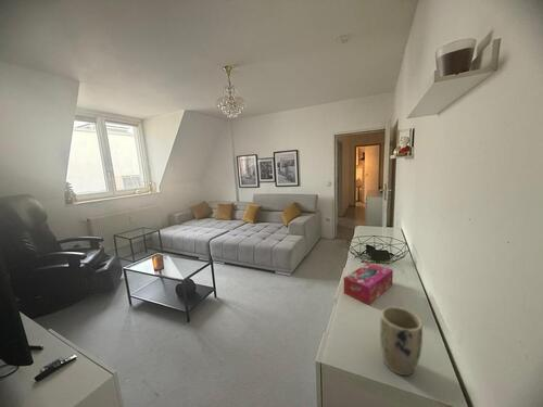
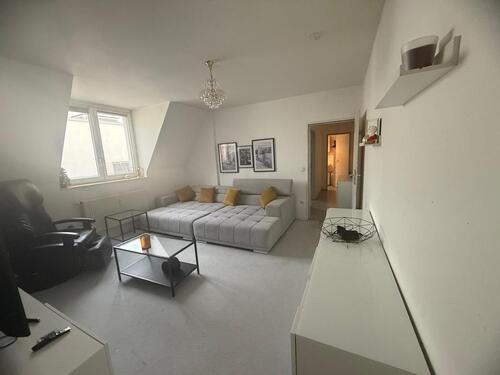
- tissue box (368, 281)
- plant pot (400, 341)
